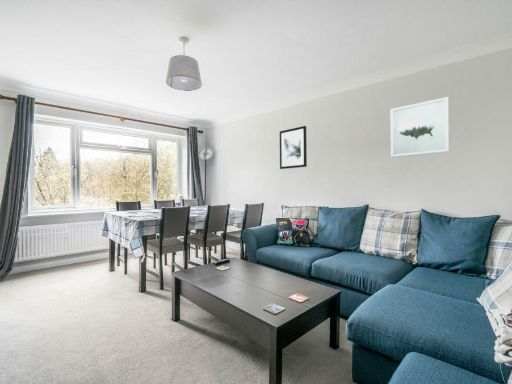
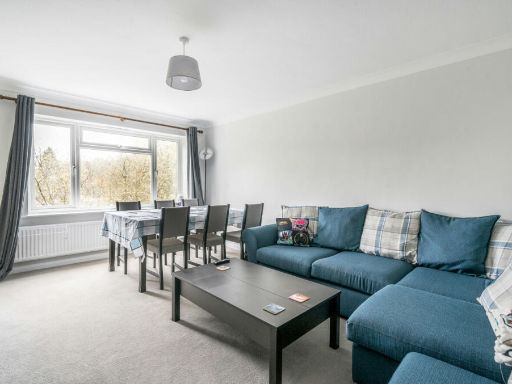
- wall art (418, 129)
- wall art (292, 148)
